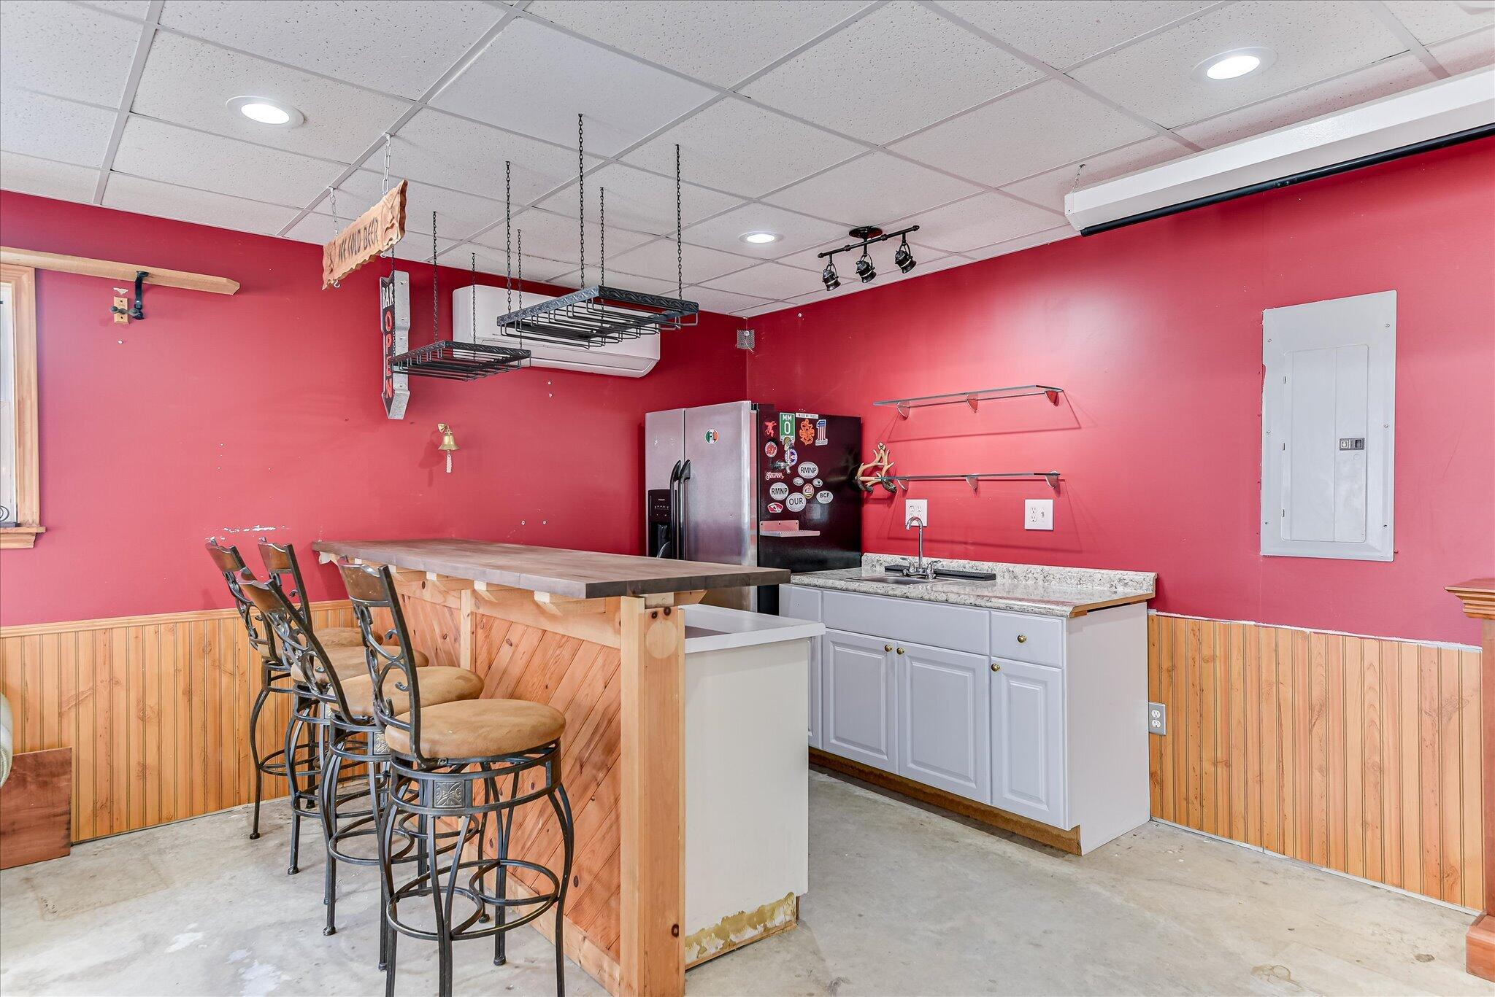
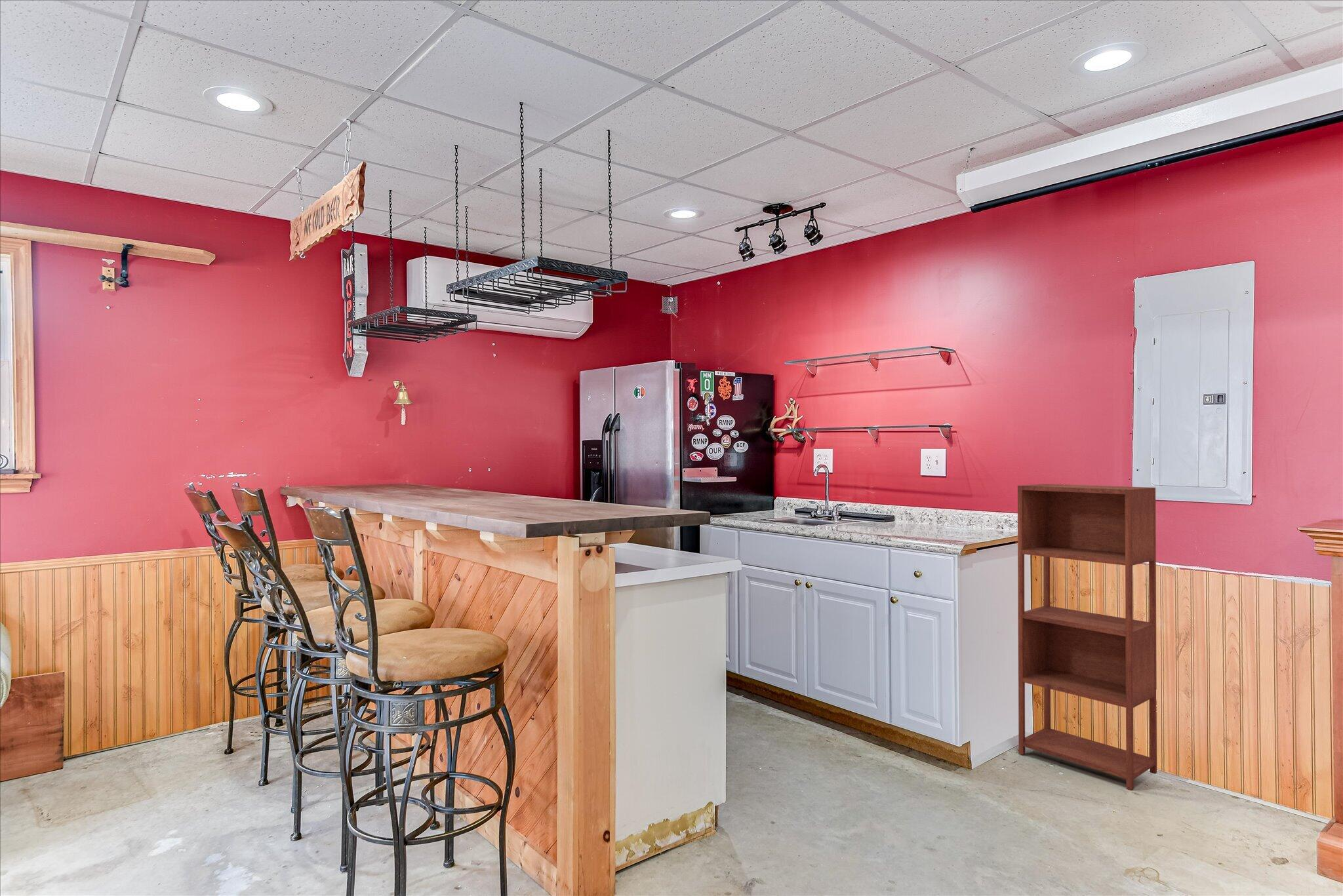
+ shelving unit (1085, 624)
